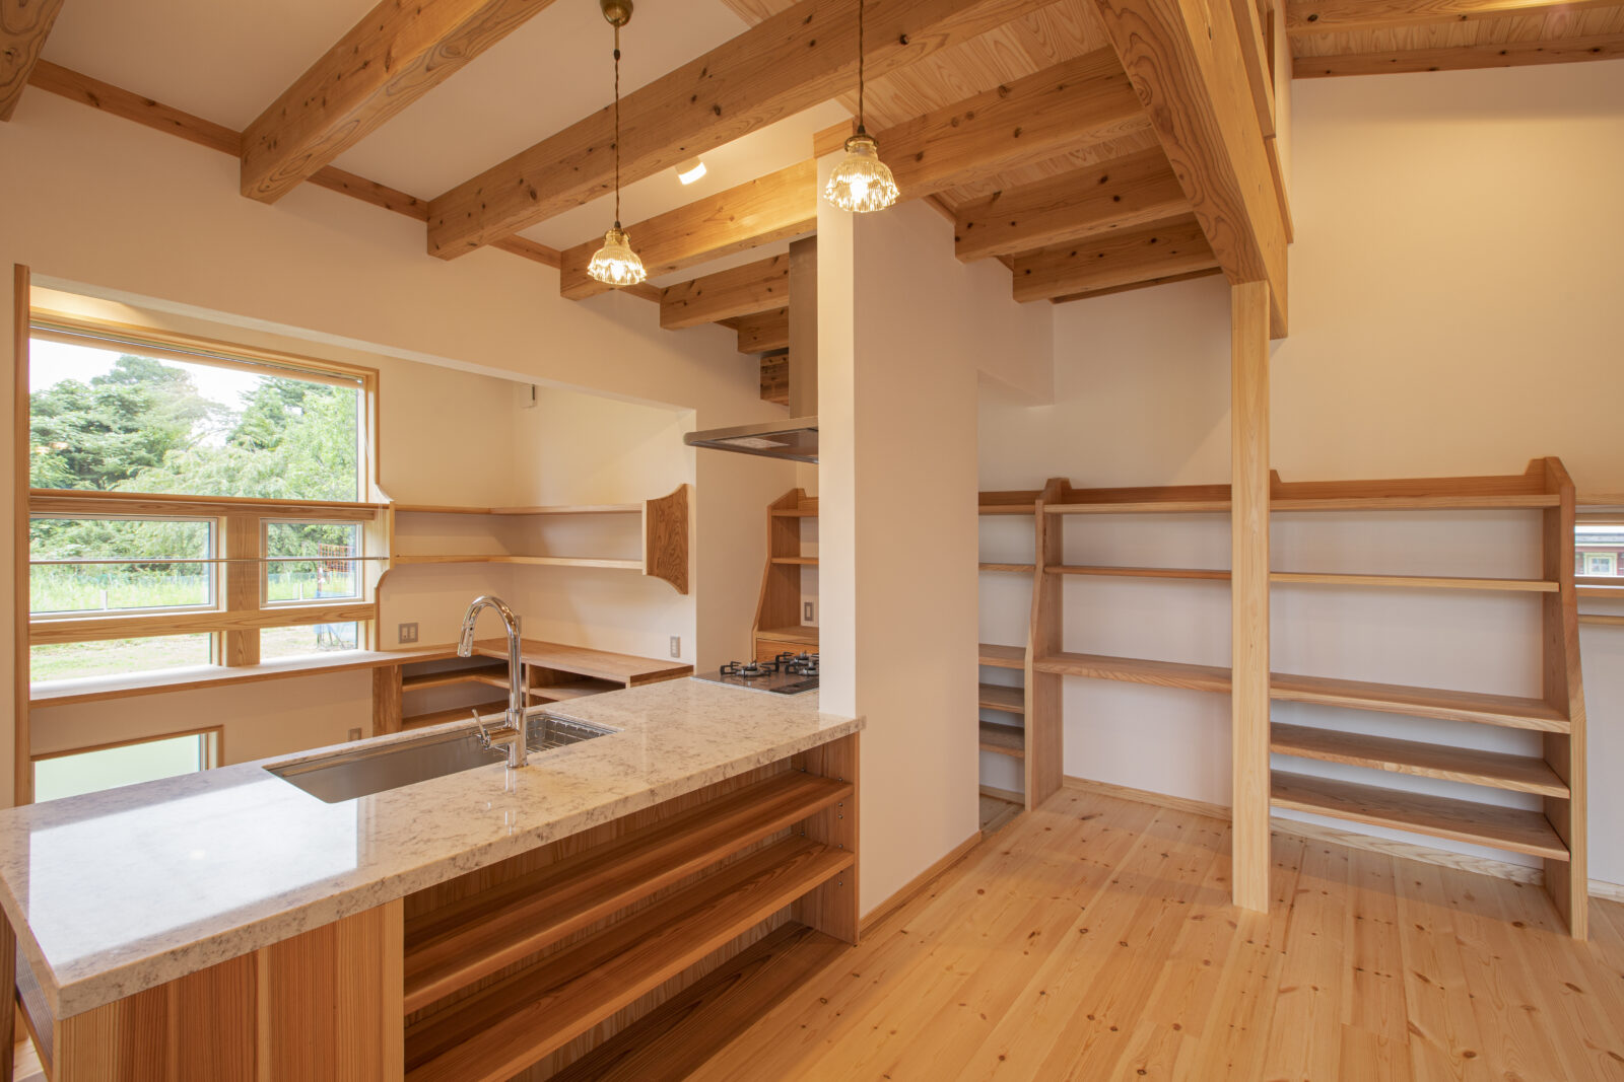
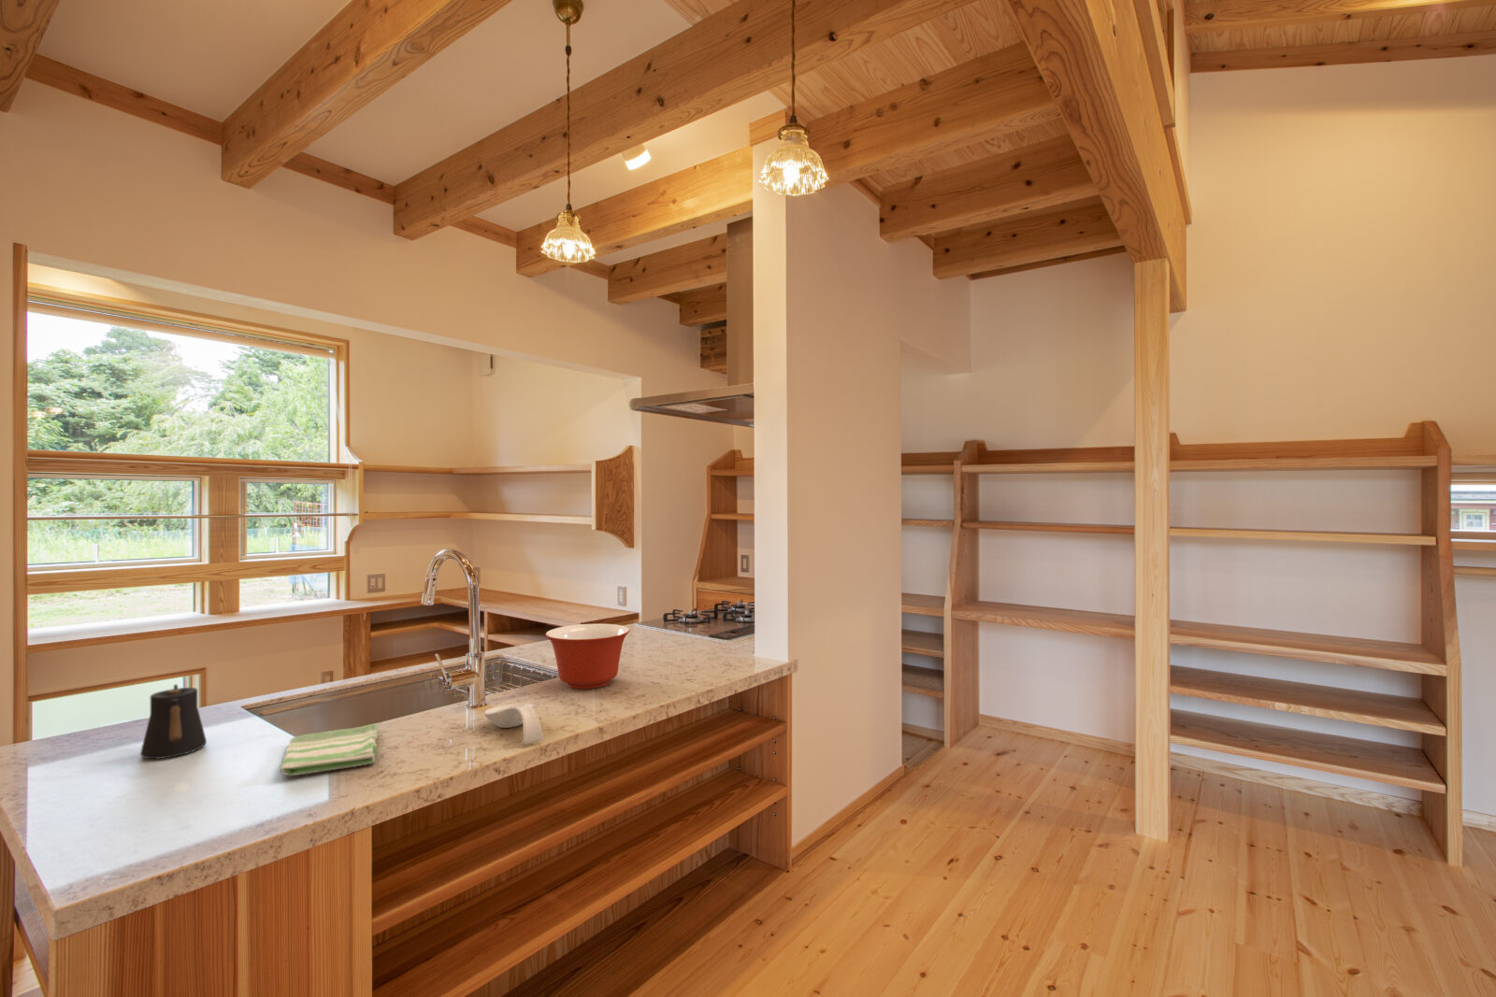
+ spoon rest (518, 714)
+ kettle (174, 720)
+ mixing bowl (588, 657)
+ dish towel (332, 748)
